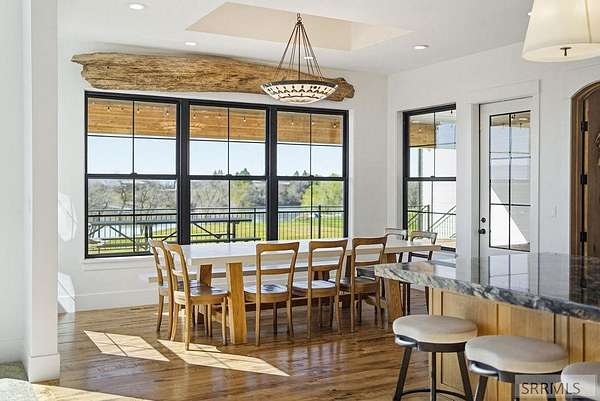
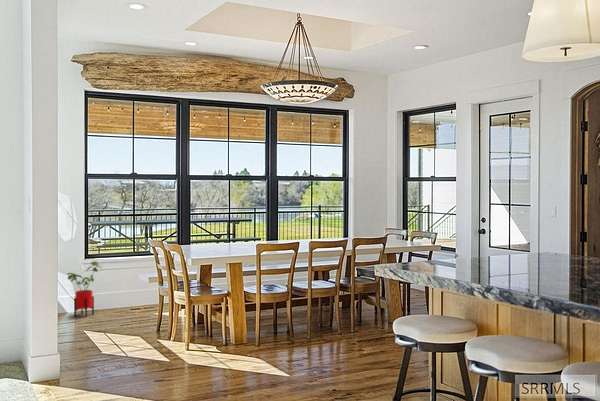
+ house plant (86, 288)
